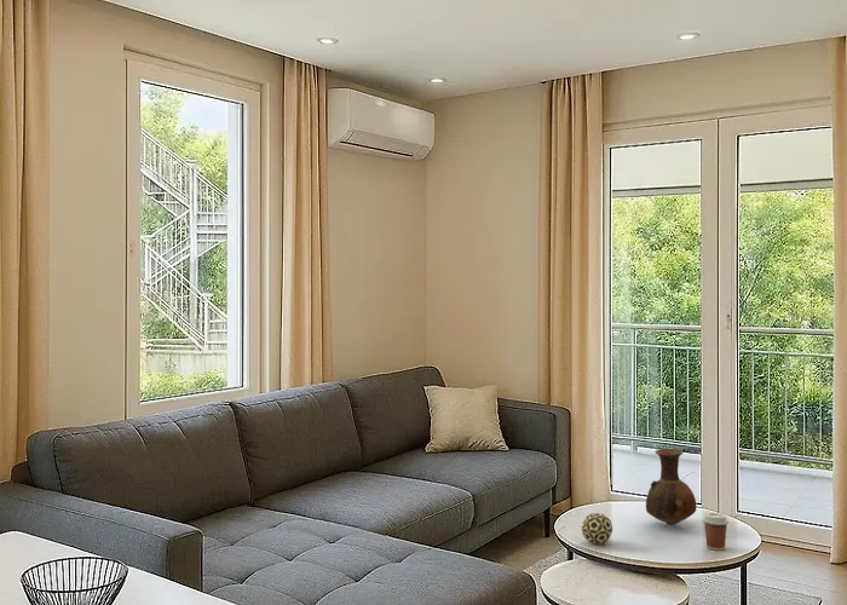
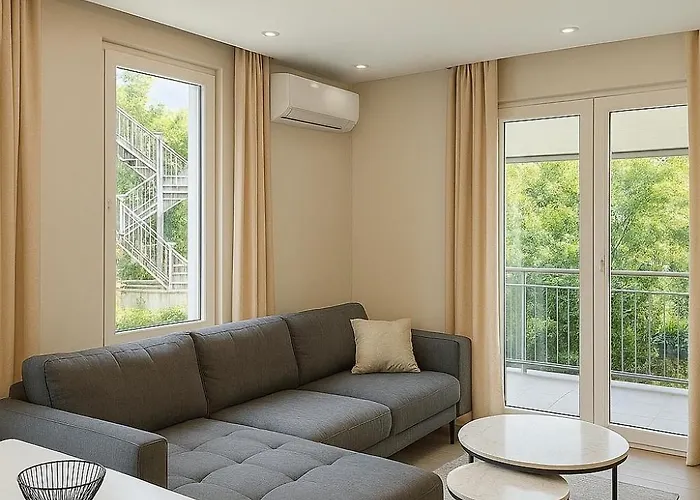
- vase (670, 488)
- decorative ball (597, 528)
- coffee cup (715, 531)
